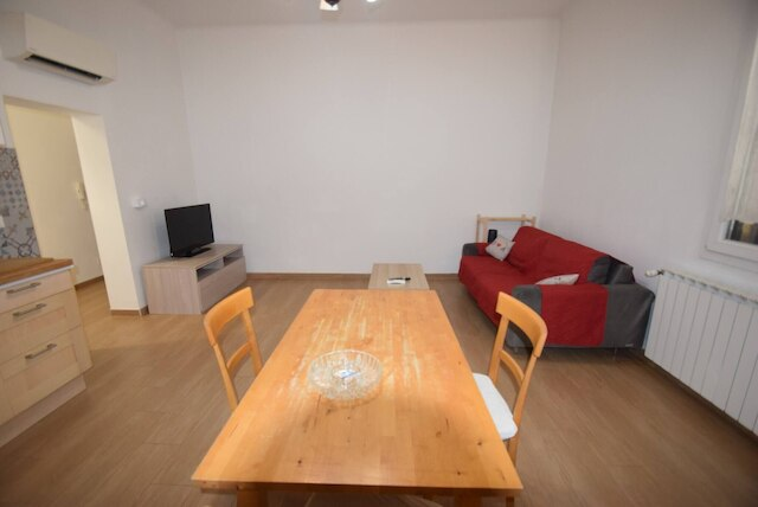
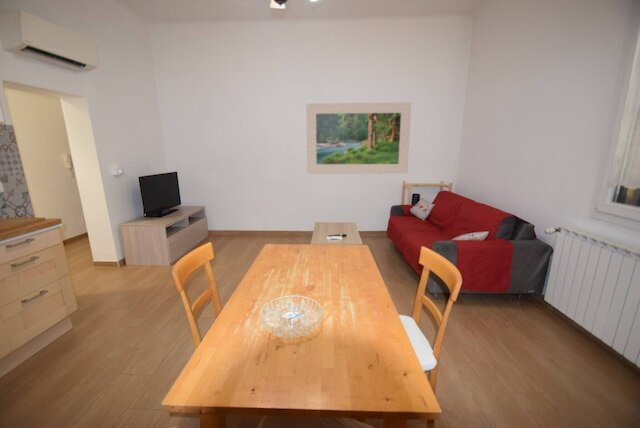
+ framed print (357, 139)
